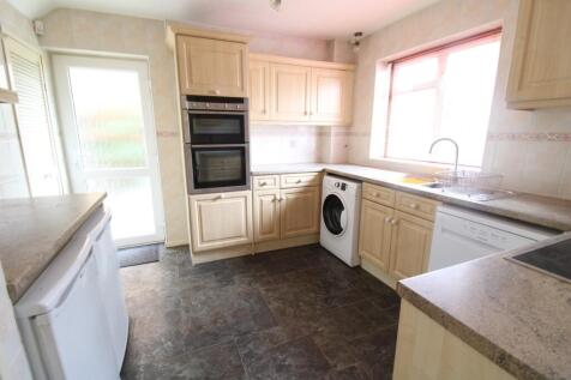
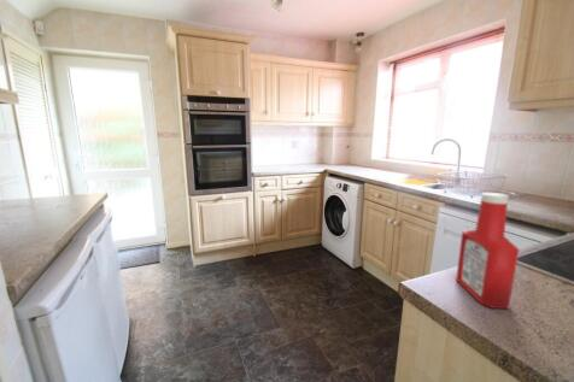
+ soap bottle (487, 245)
